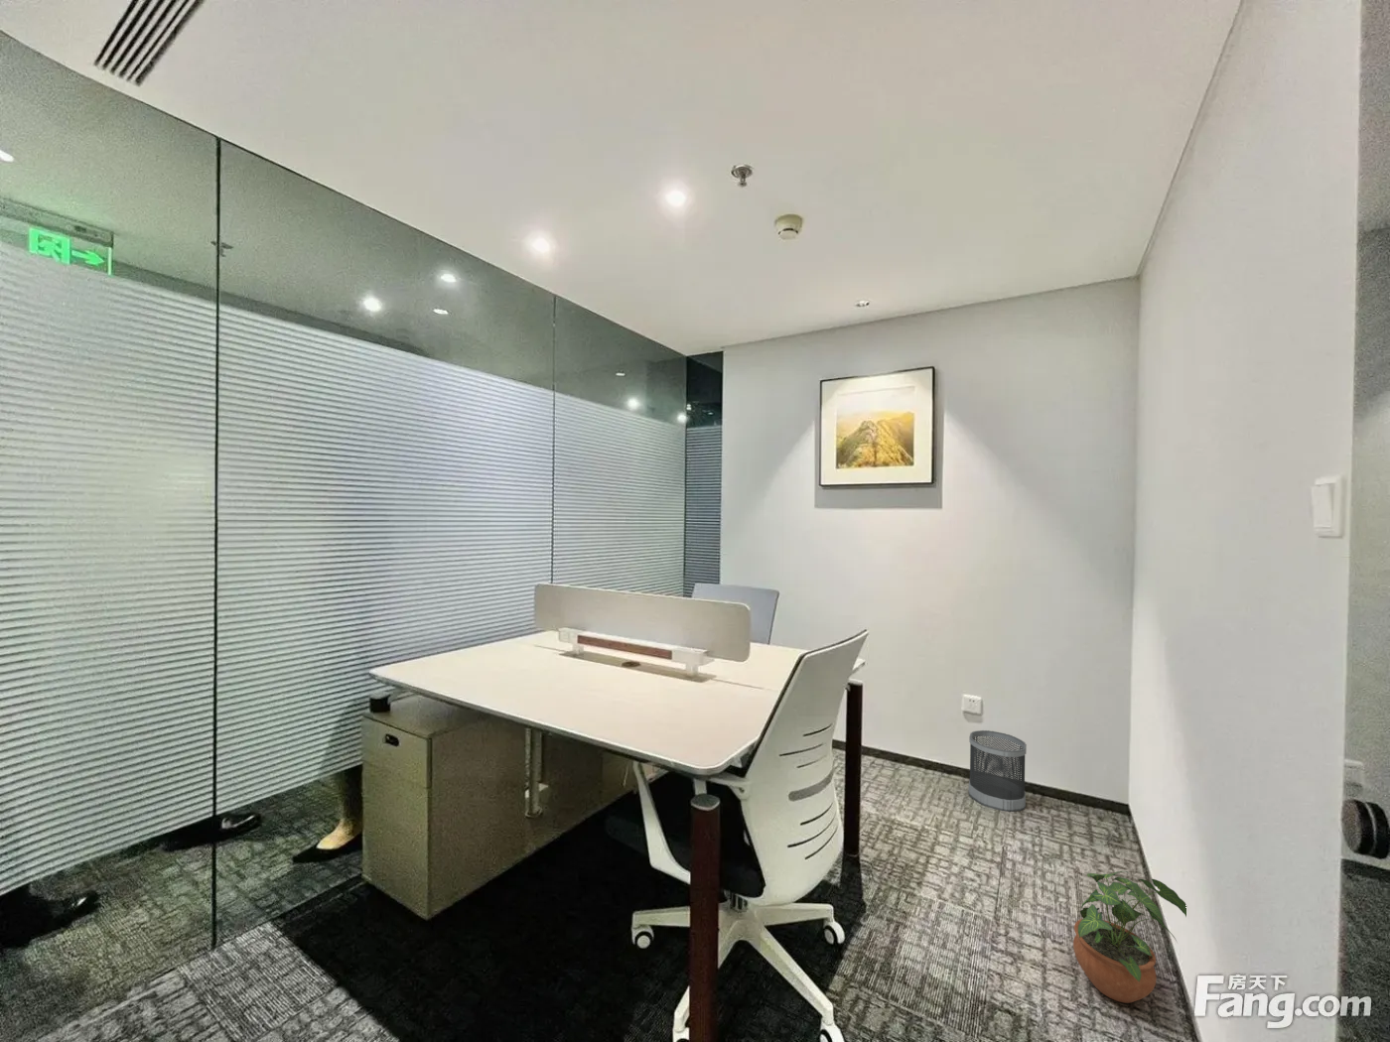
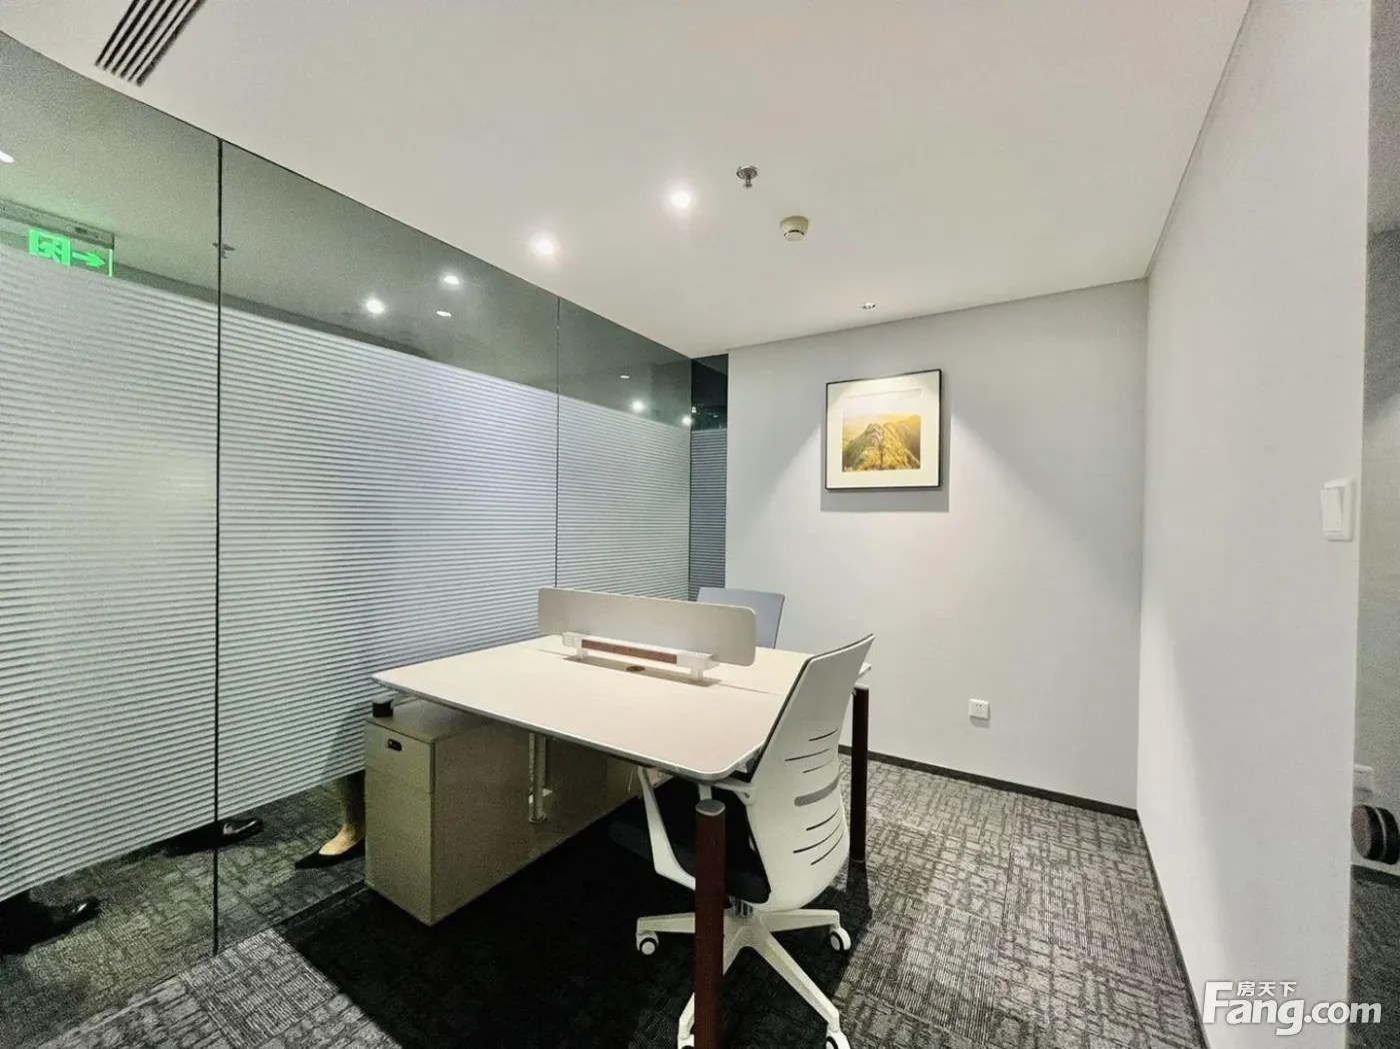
- potted plant (1128, 930)
- wastebasket (997, 769)
